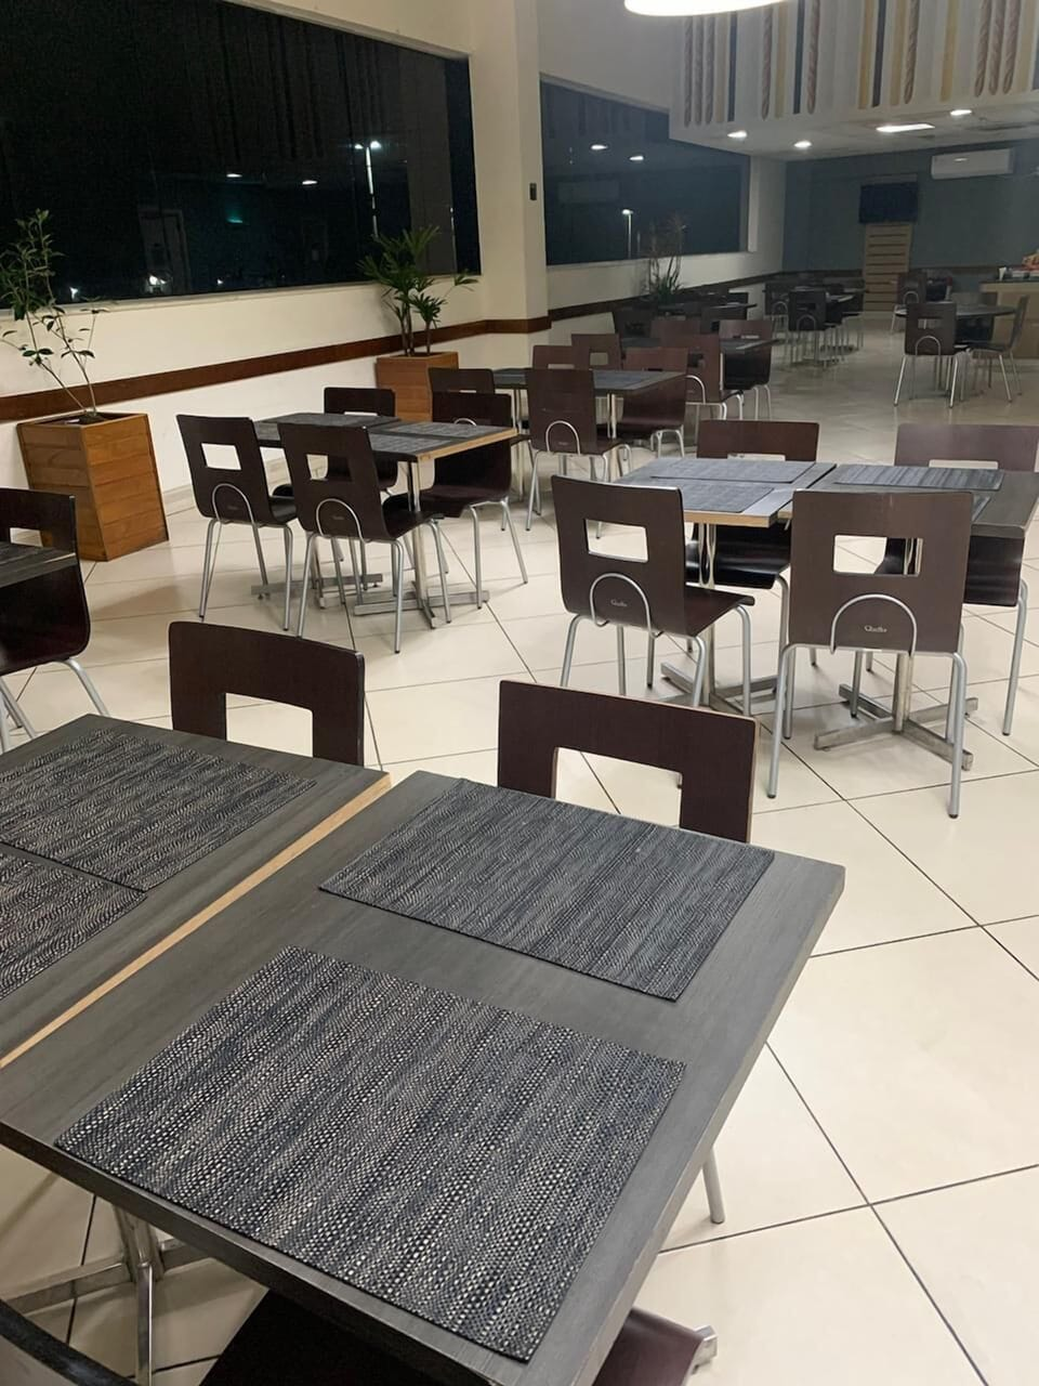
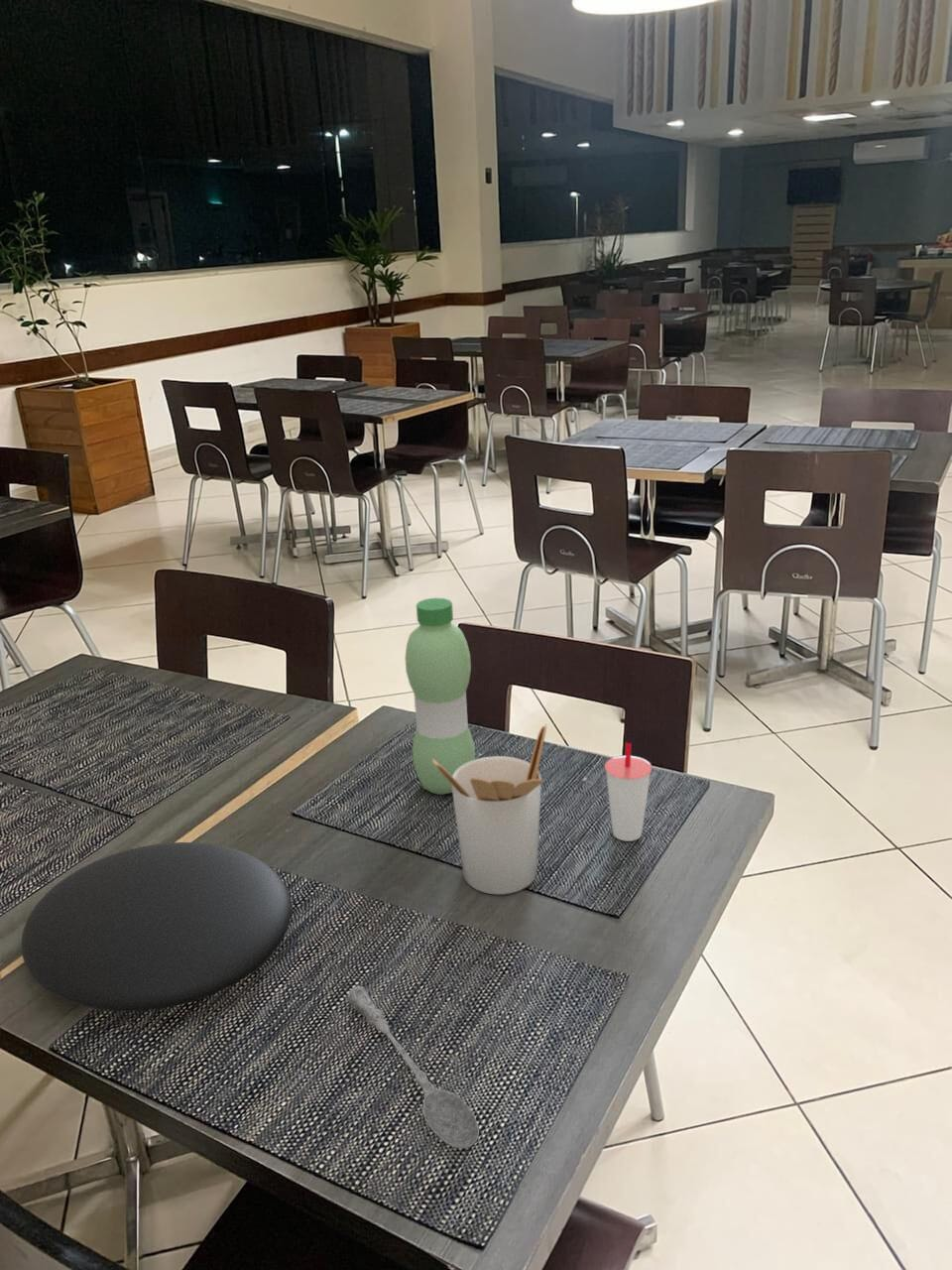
+ soupspoon (408, 1063)
+ water bottle (439, 697)
+ utensil holder (501, 815)
+ plate (159, 917)
+ cup (628, 789)
